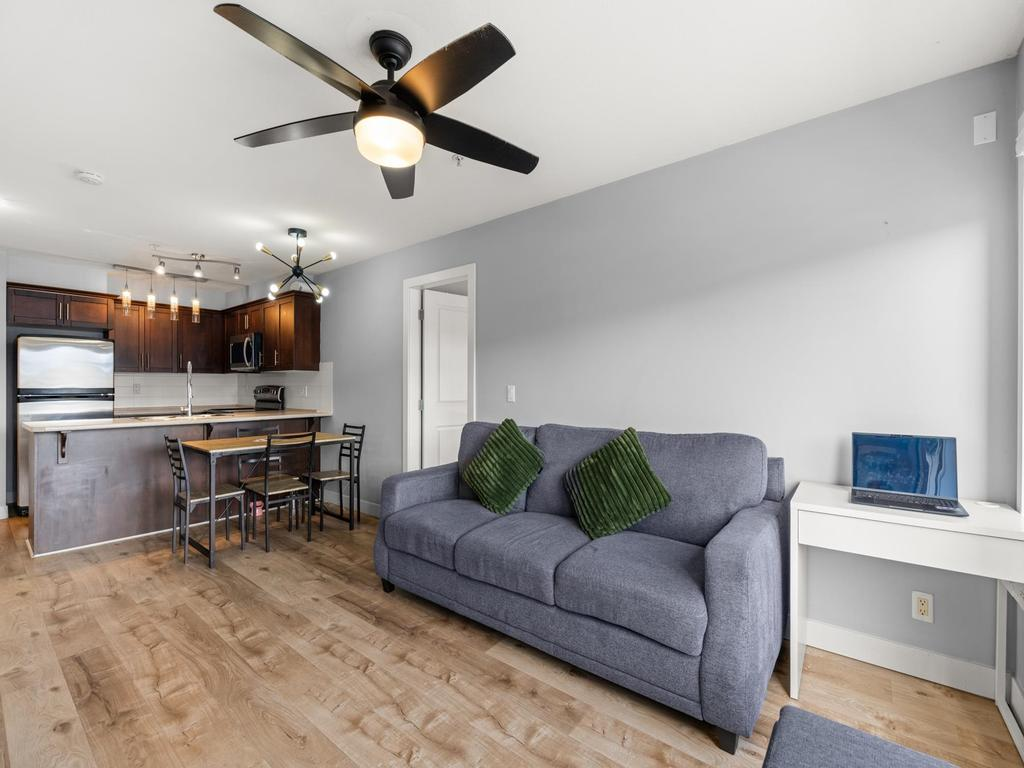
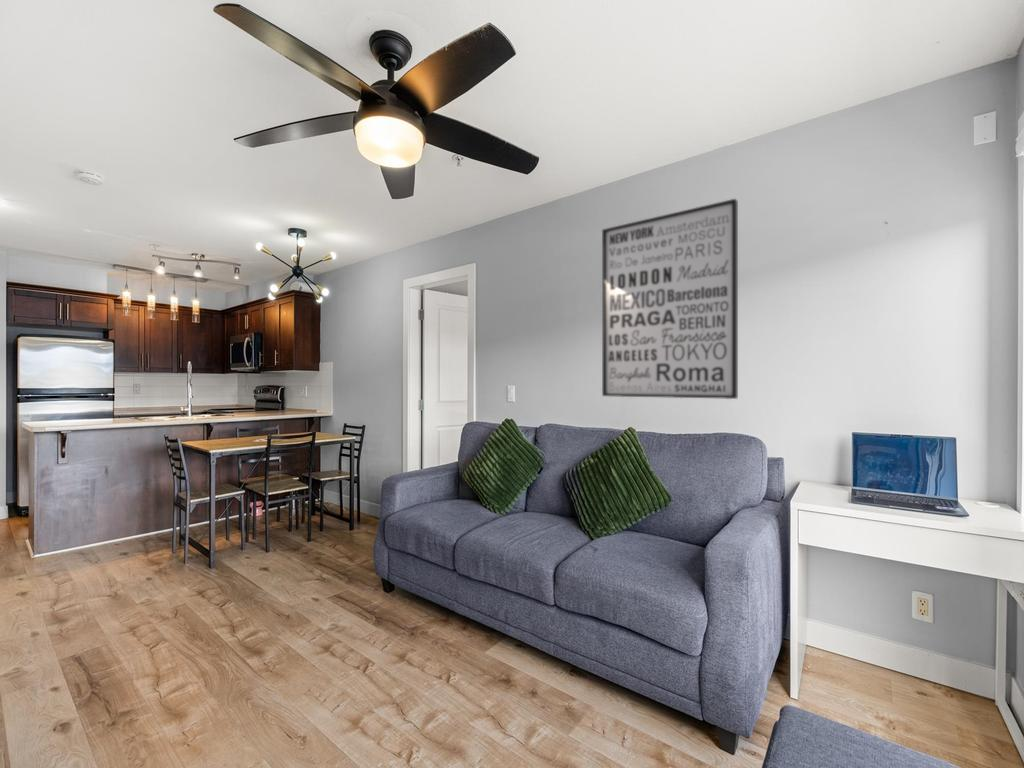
+ wall art (664, 306)
